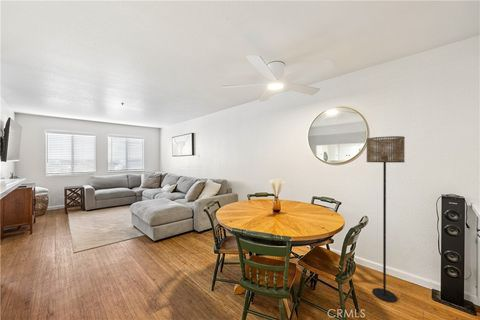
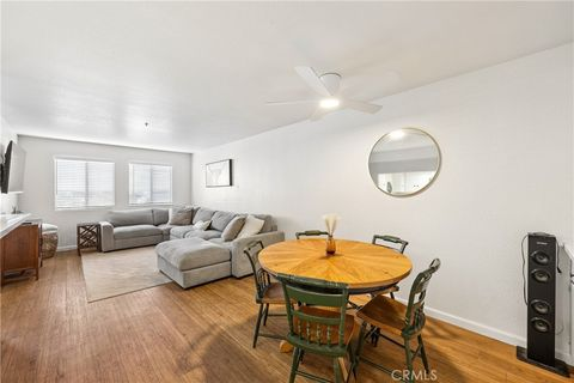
- floor lamp (384, 216)
